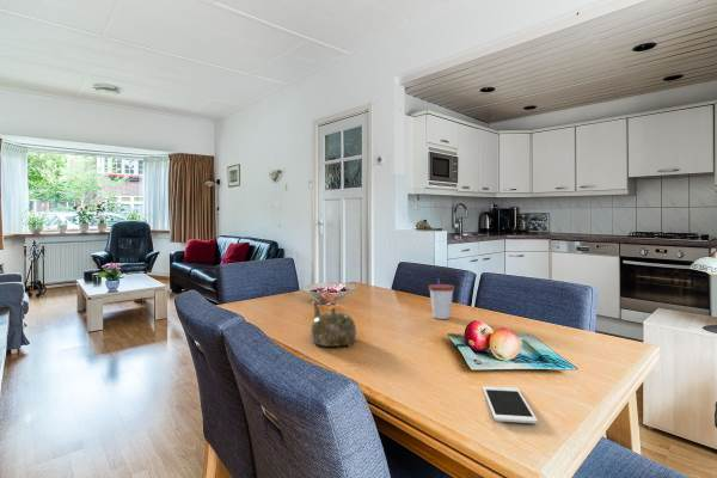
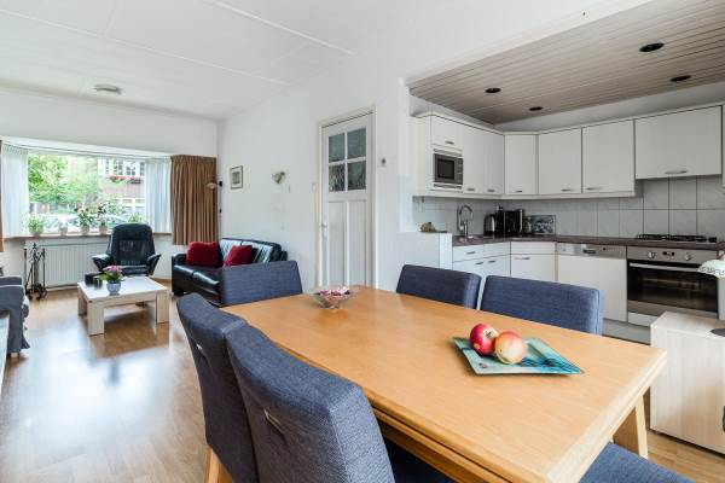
- cup (441, 298)
- cell phone (507, 403)
- teapot (331, 323)
